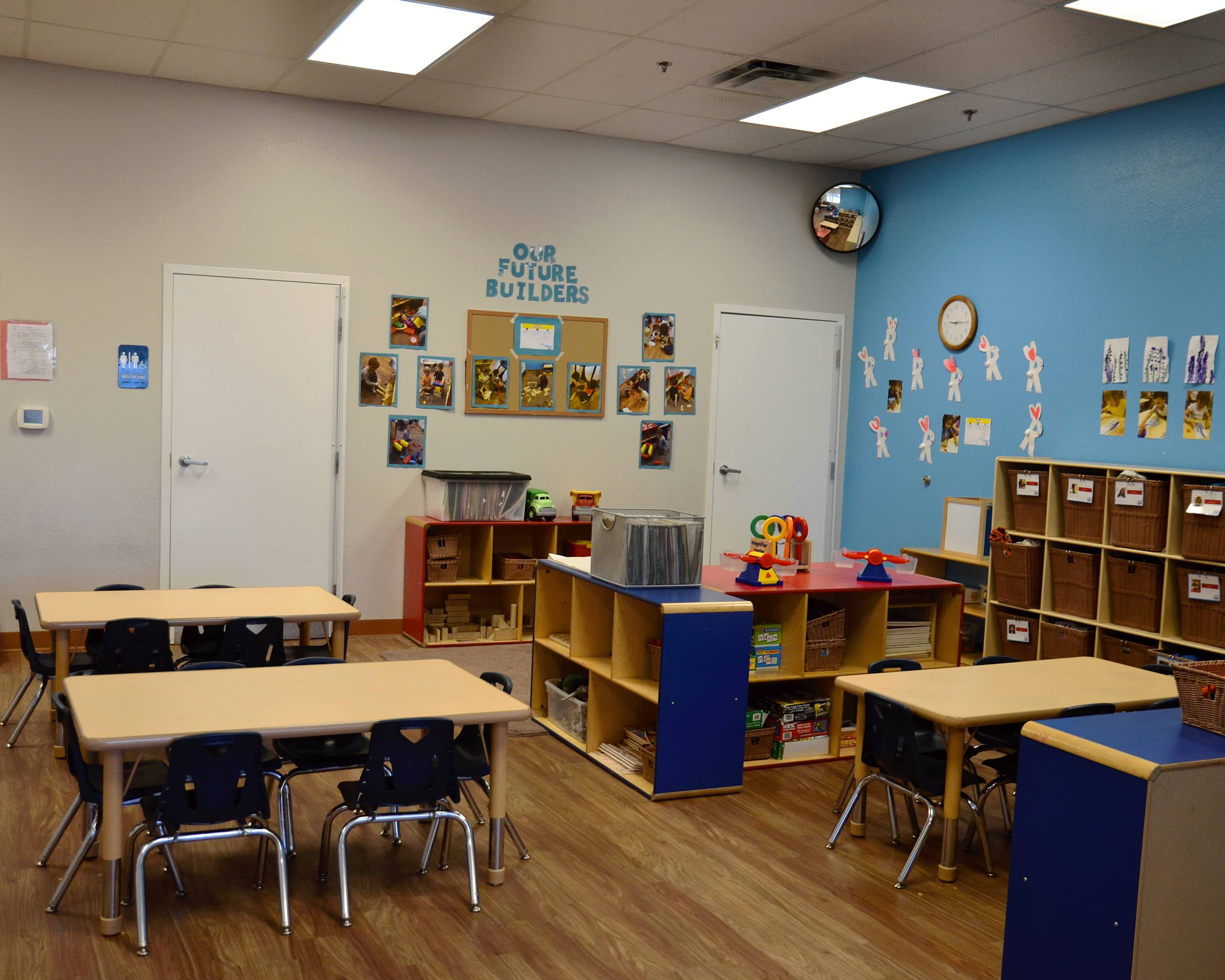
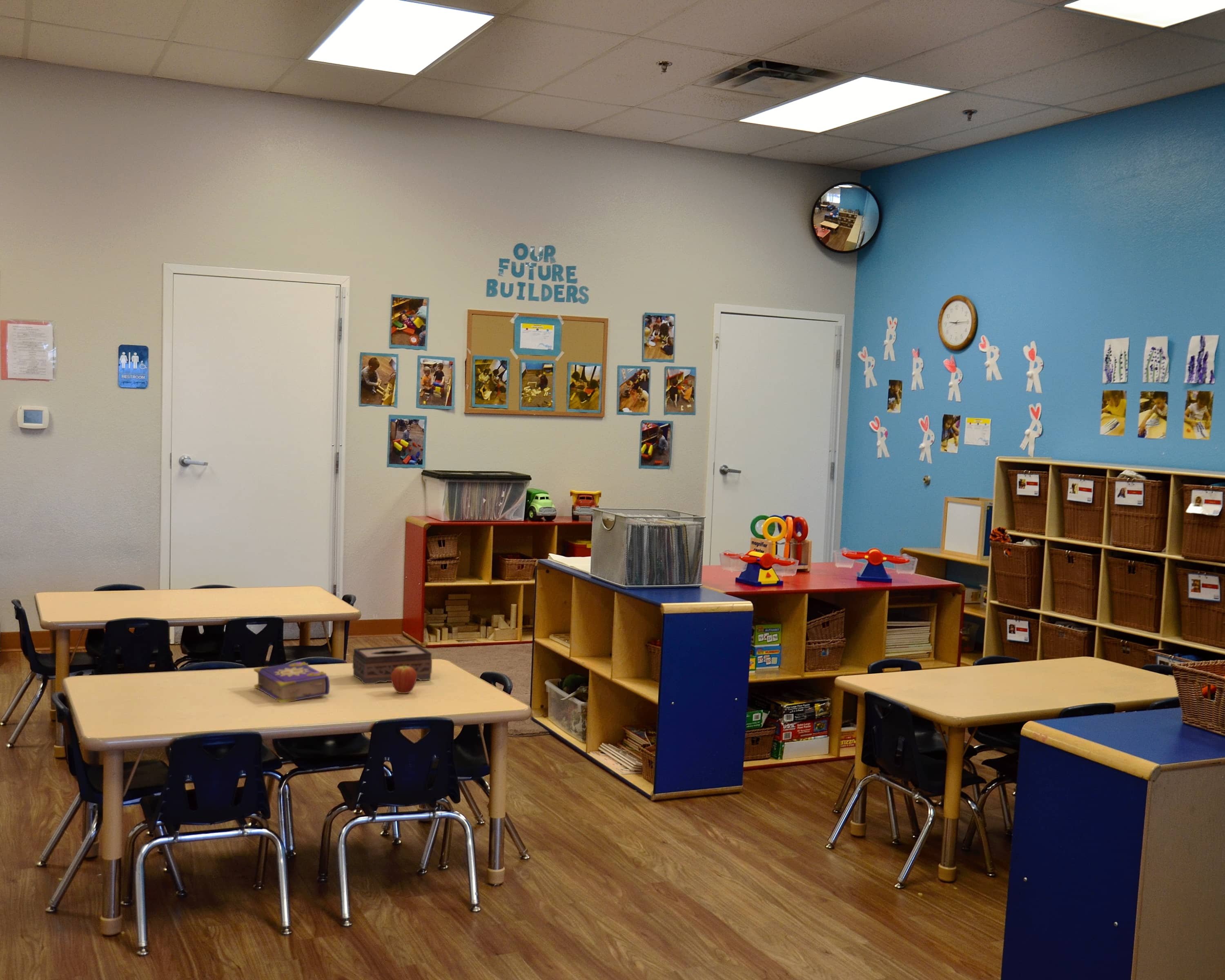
+ tissue box (392, 664)
+ book (292, 680)
+ fruit (404, 678)
